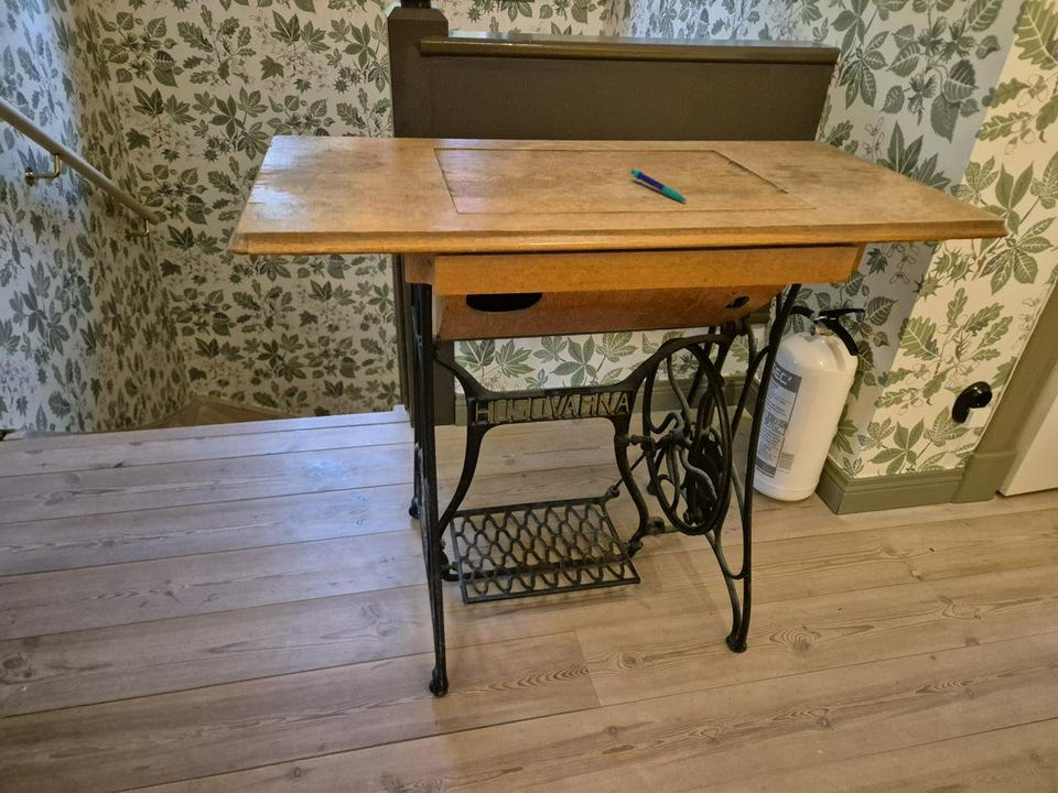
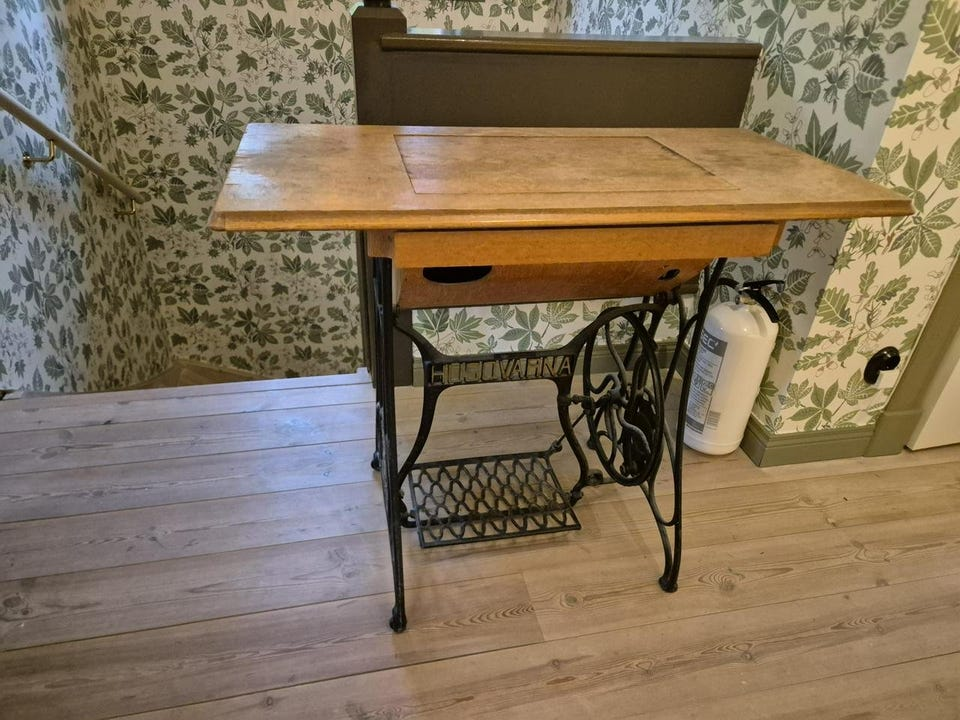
- pen (658, 185)
